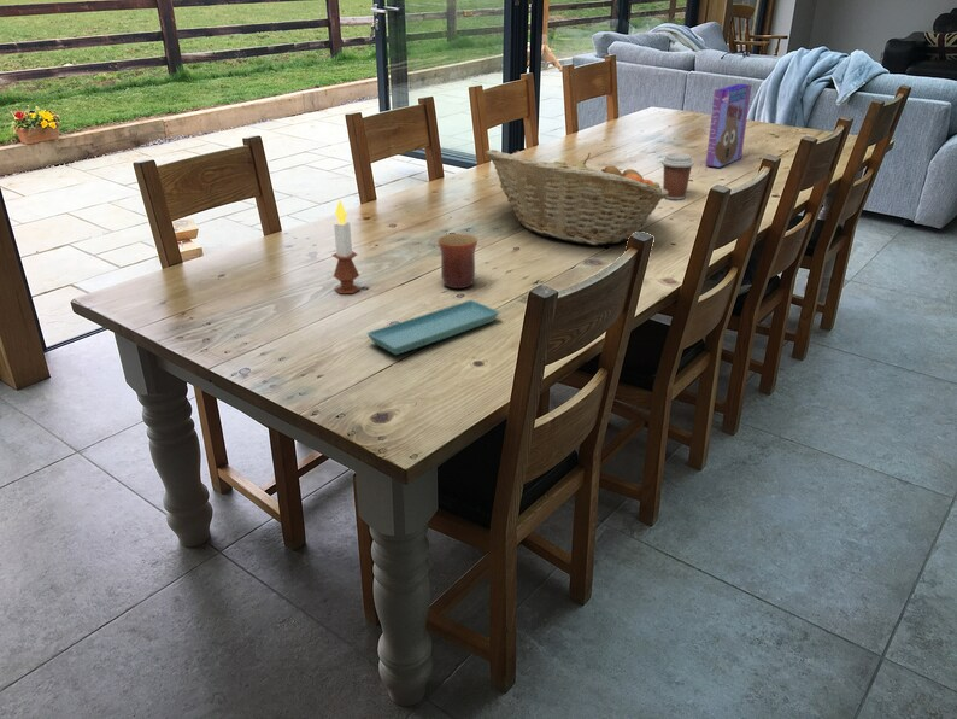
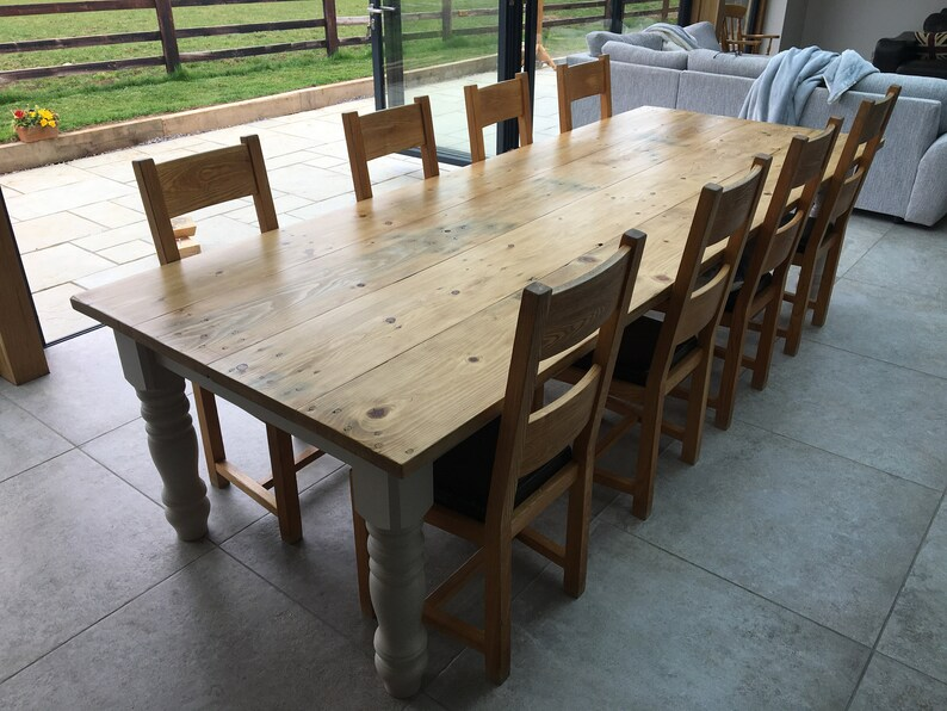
- candle (344, 245)
- fruit basket (574, 187)
- mug (456, 259)
- saucer (435, 326)
- coffee cup (676, 176)
- cereal box (728, 124)
